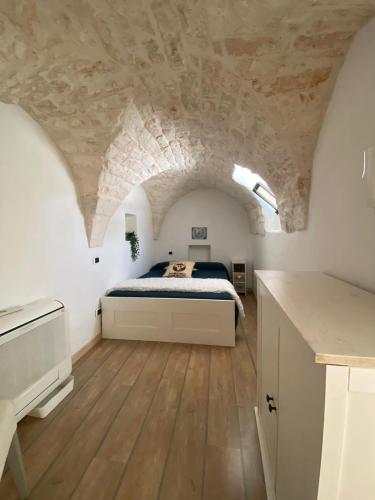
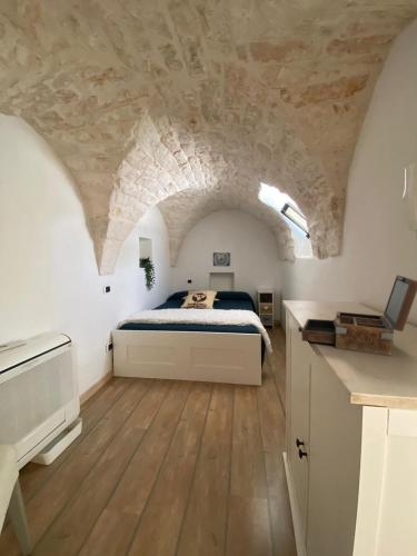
+ decorative box (349, 312)
